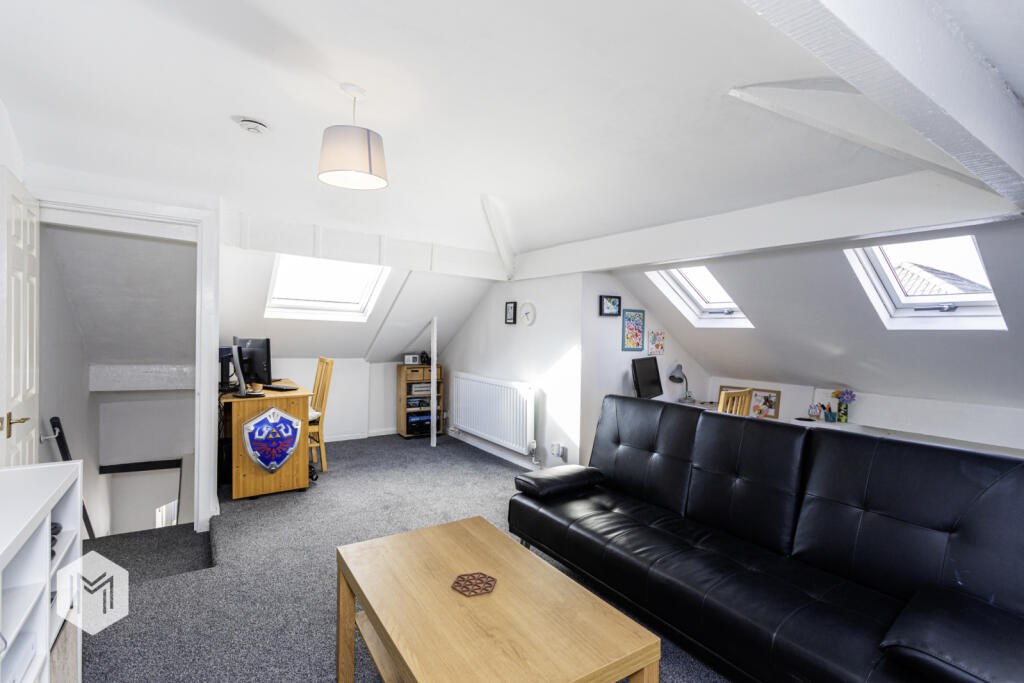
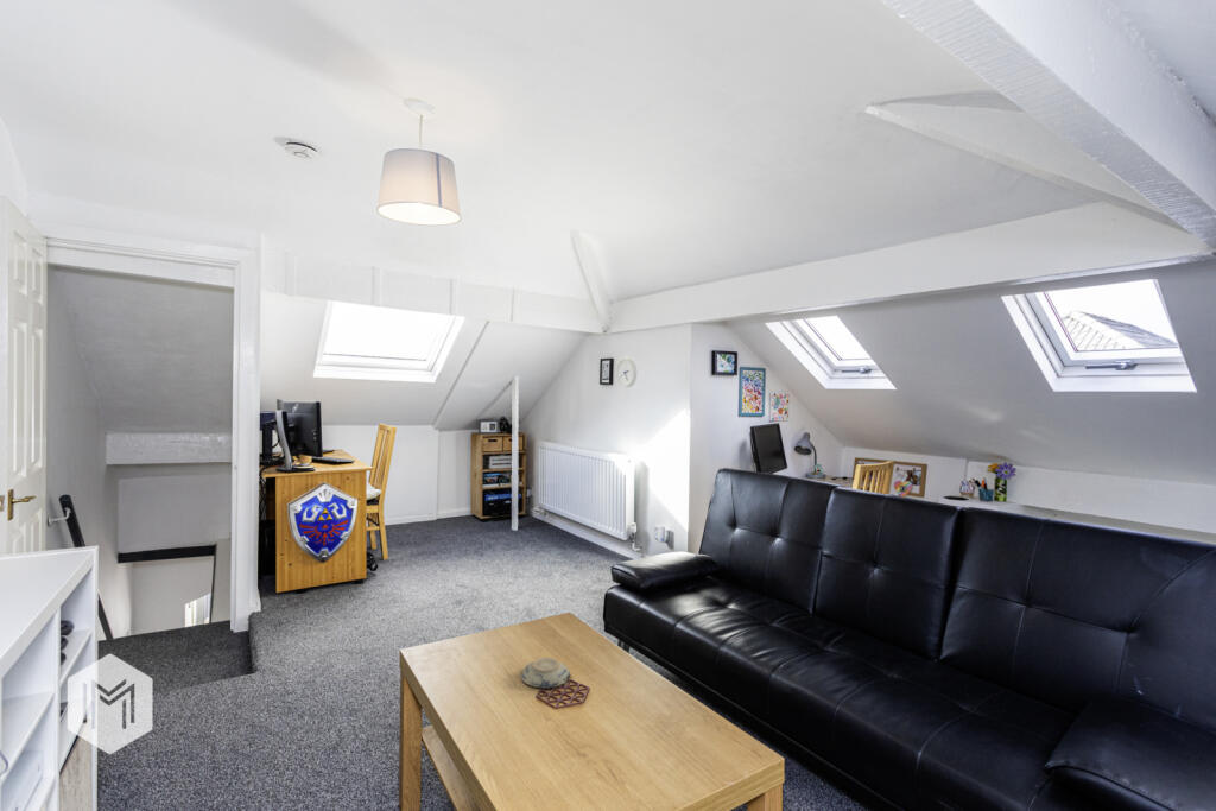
+ decorative bowl (545, 669)
